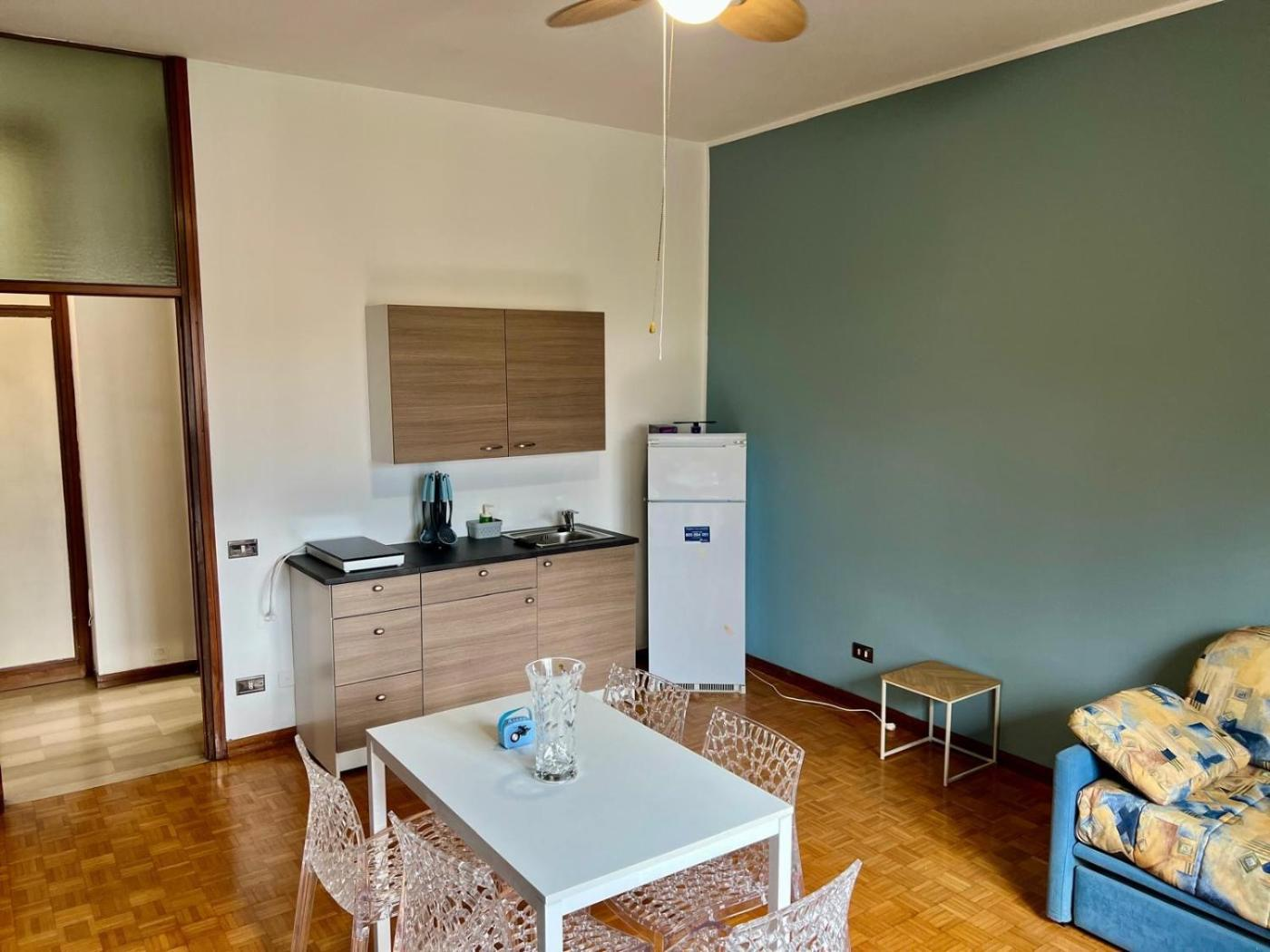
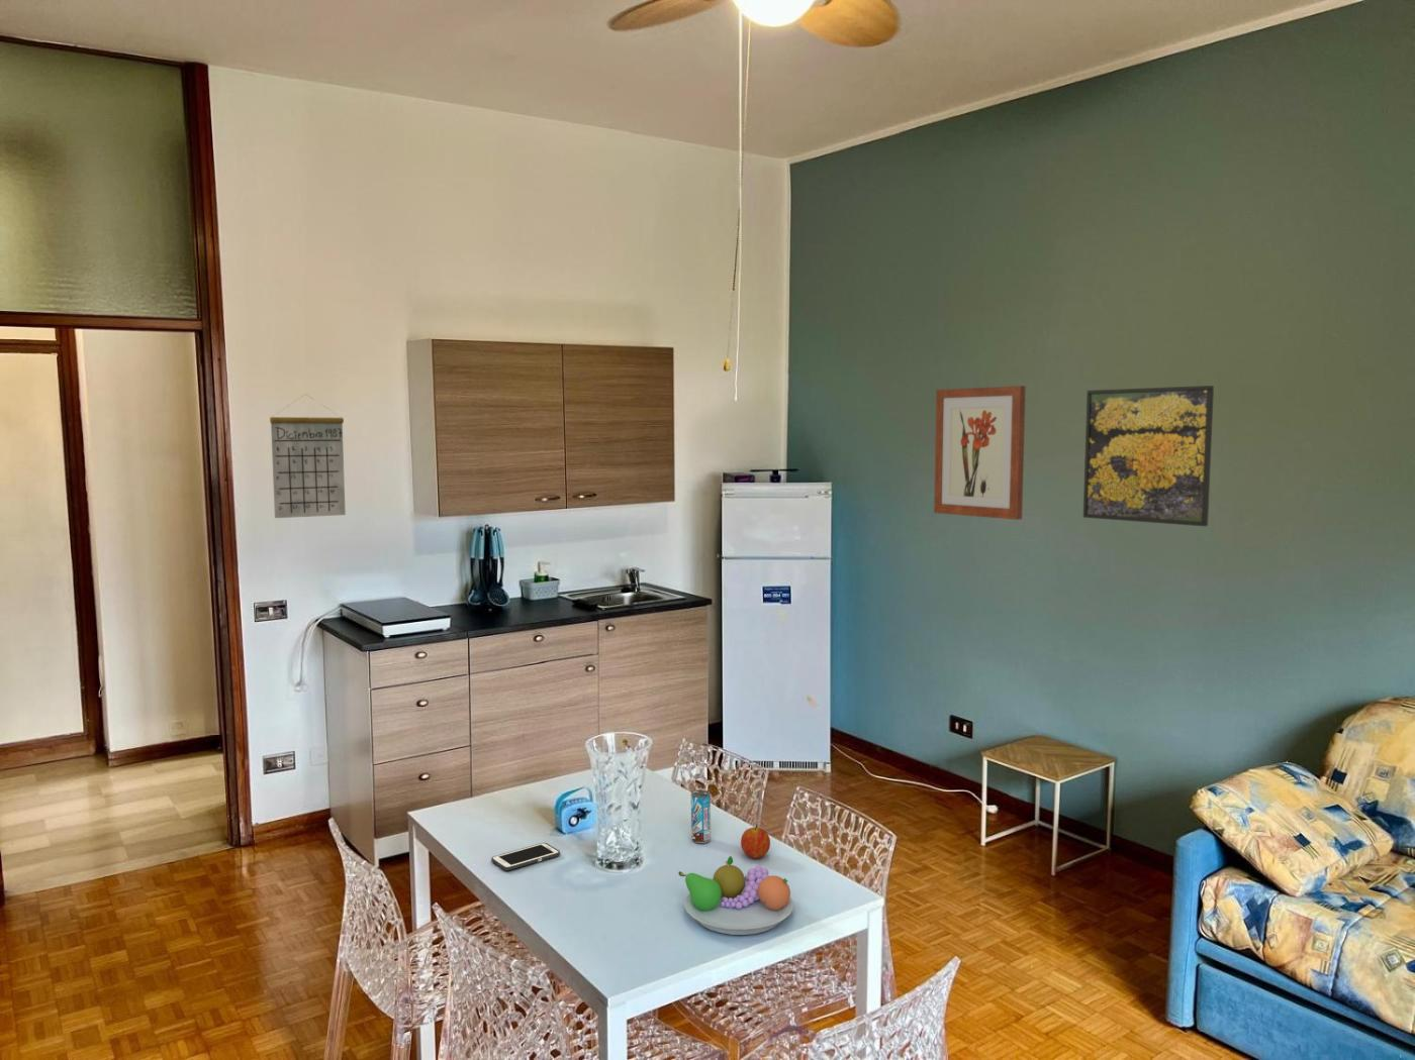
+ cell phone (526, 856)
+ wall art (977, 452)
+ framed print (1144, 455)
+ fruit bowl (734, 892)
+ calendar (309, 455)
+ fruit (755, 840)
+ beverage can (701, 816)
